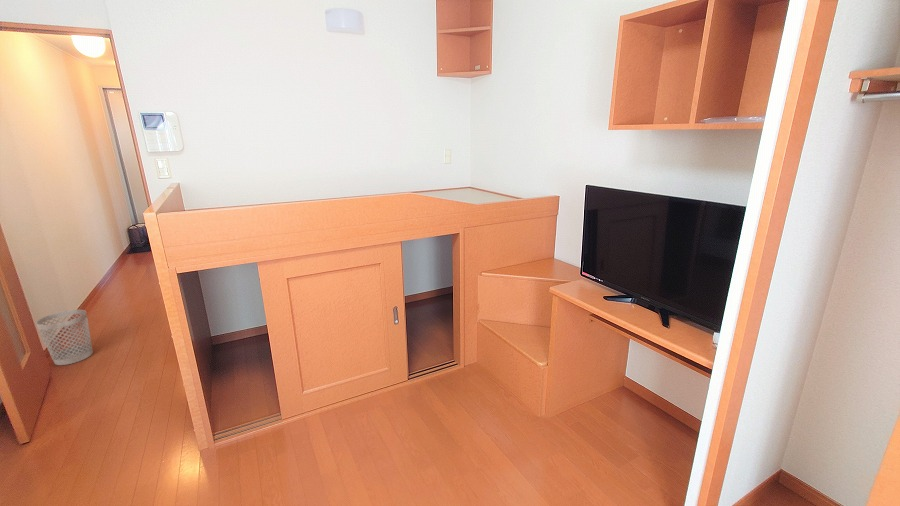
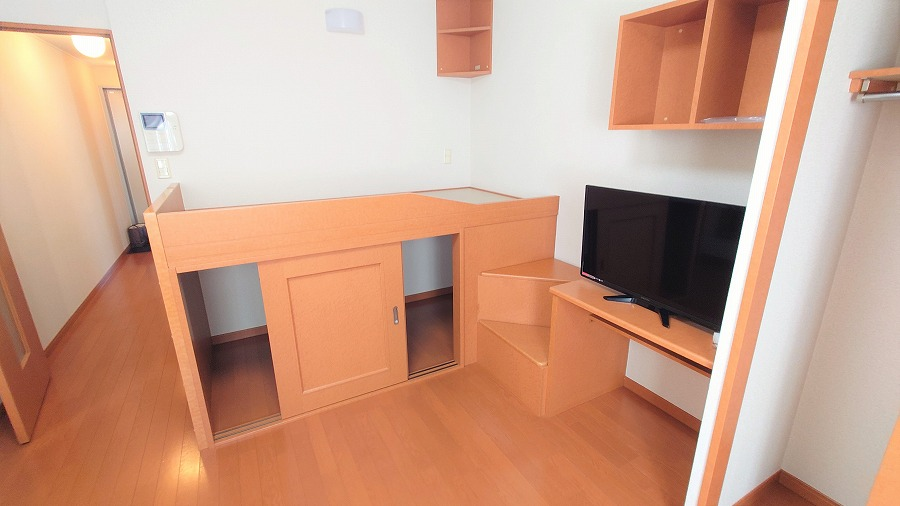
- wastebasket (67, 337)
